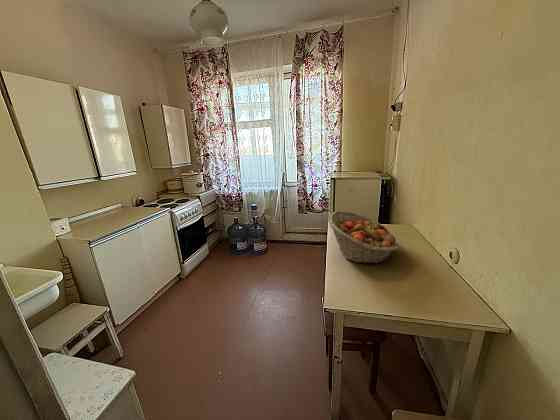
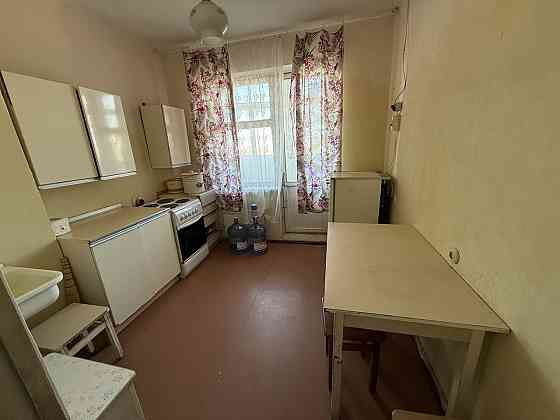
- fruit basket (361, 234)
